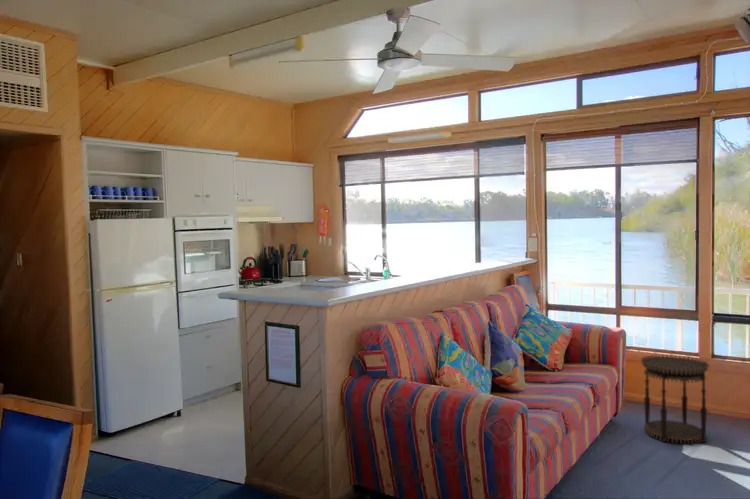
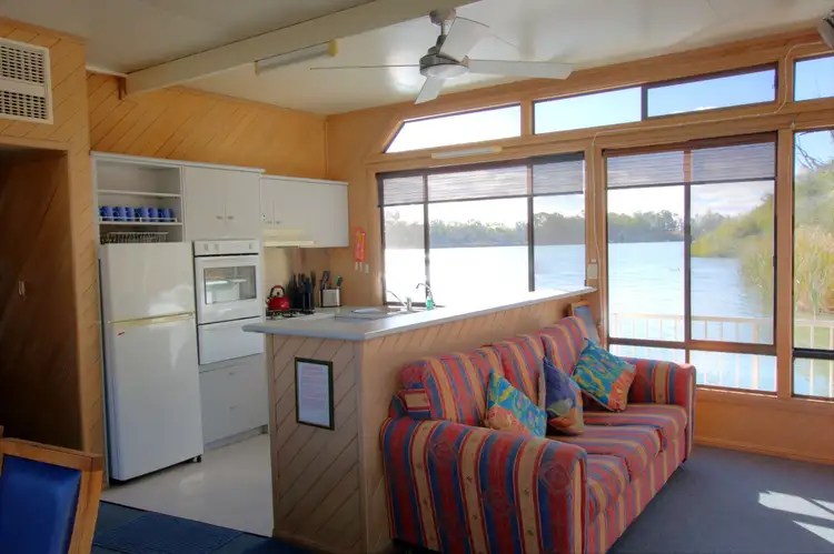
- side table (682, 398)
